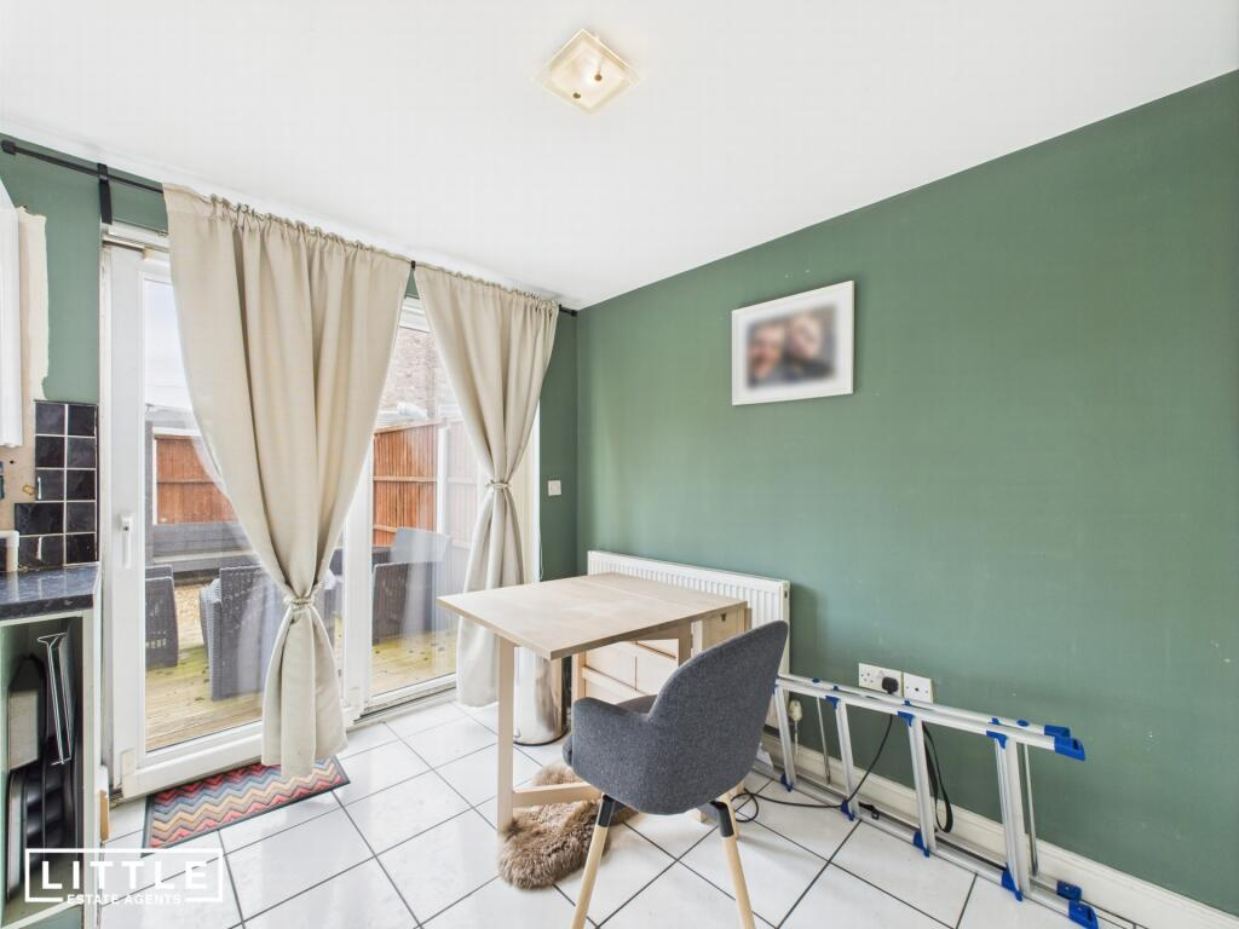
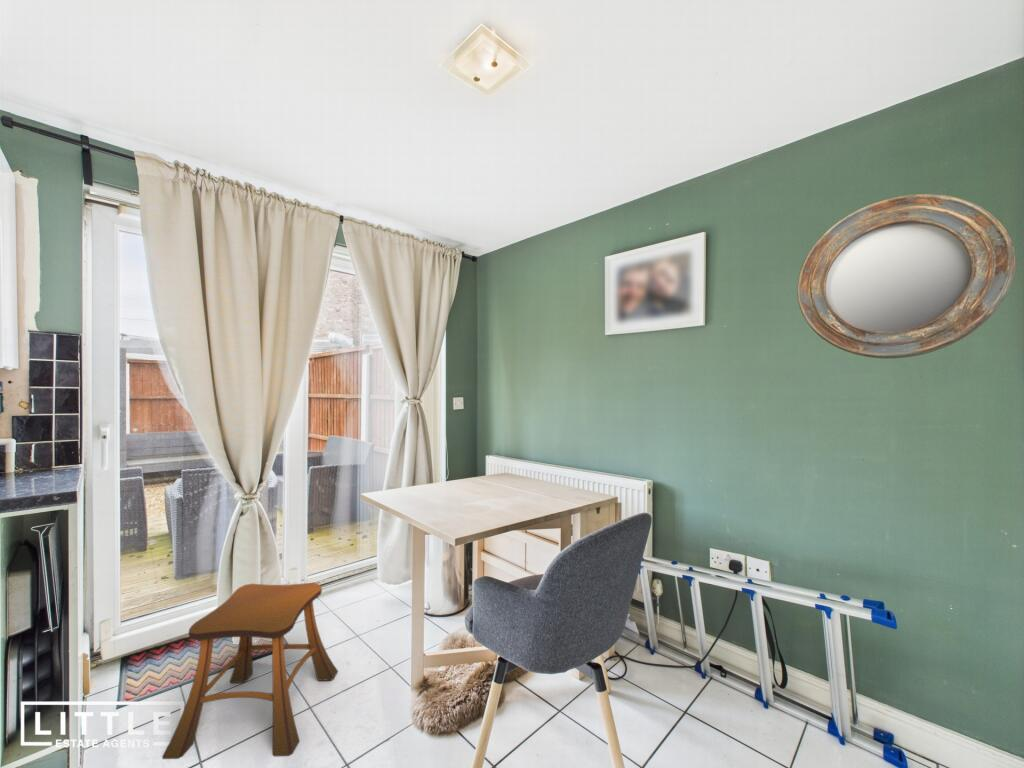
+ home mirror (891, 278)
+ stool (261, 649)
